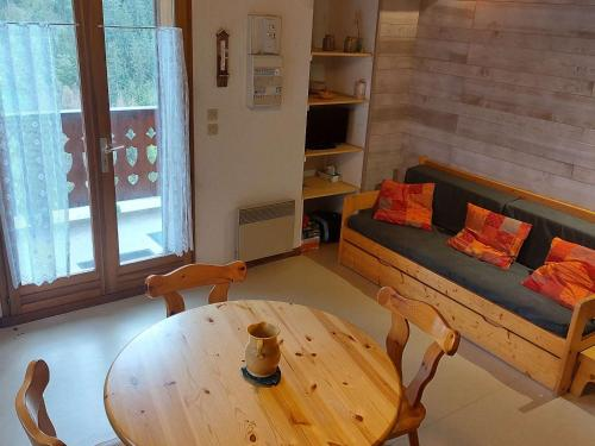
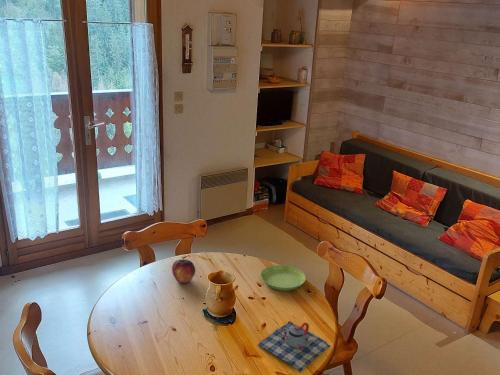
+ teapot (295, 337)
+ fruit (183, 270)
+ saucer (282, 278)
